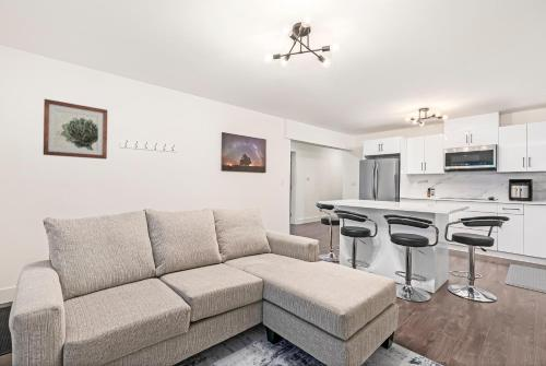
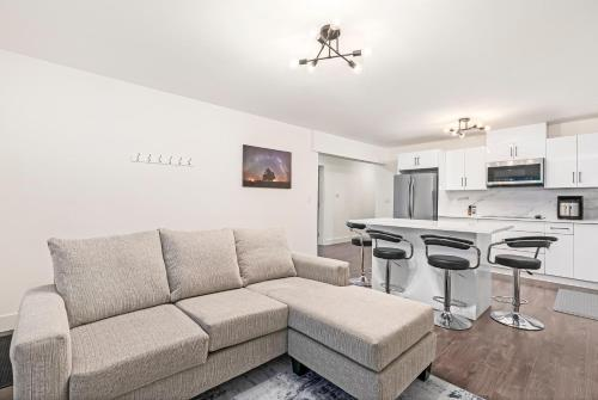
- wall art (76, 130)
